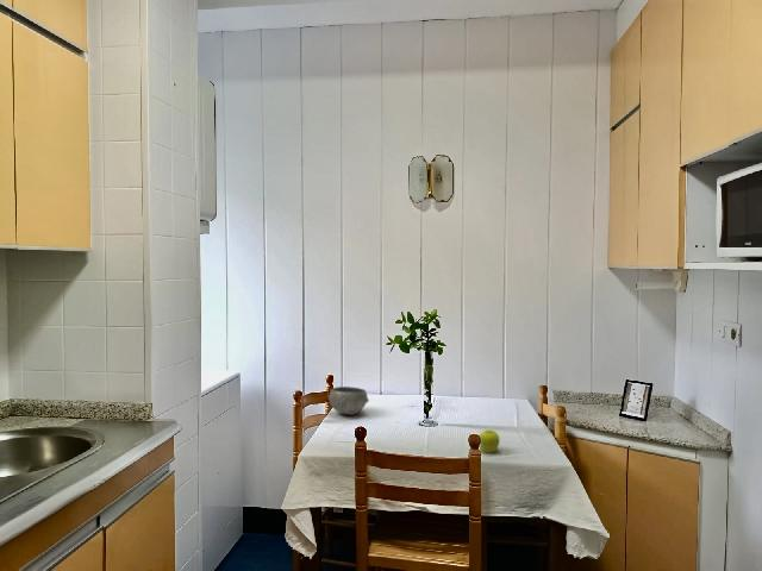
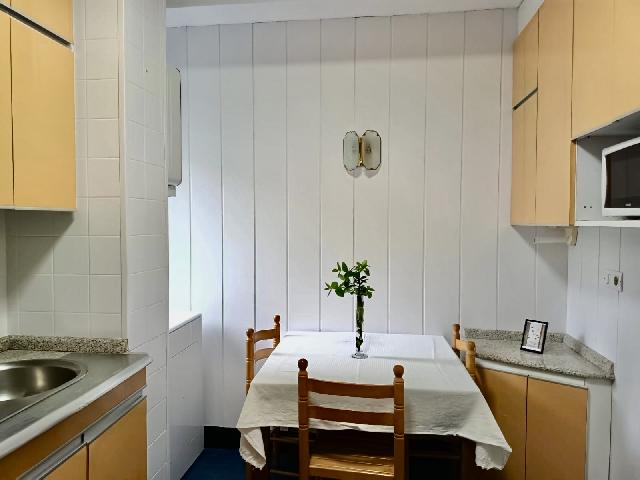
- bowl (348, 401)
- fruit (488, 440)
